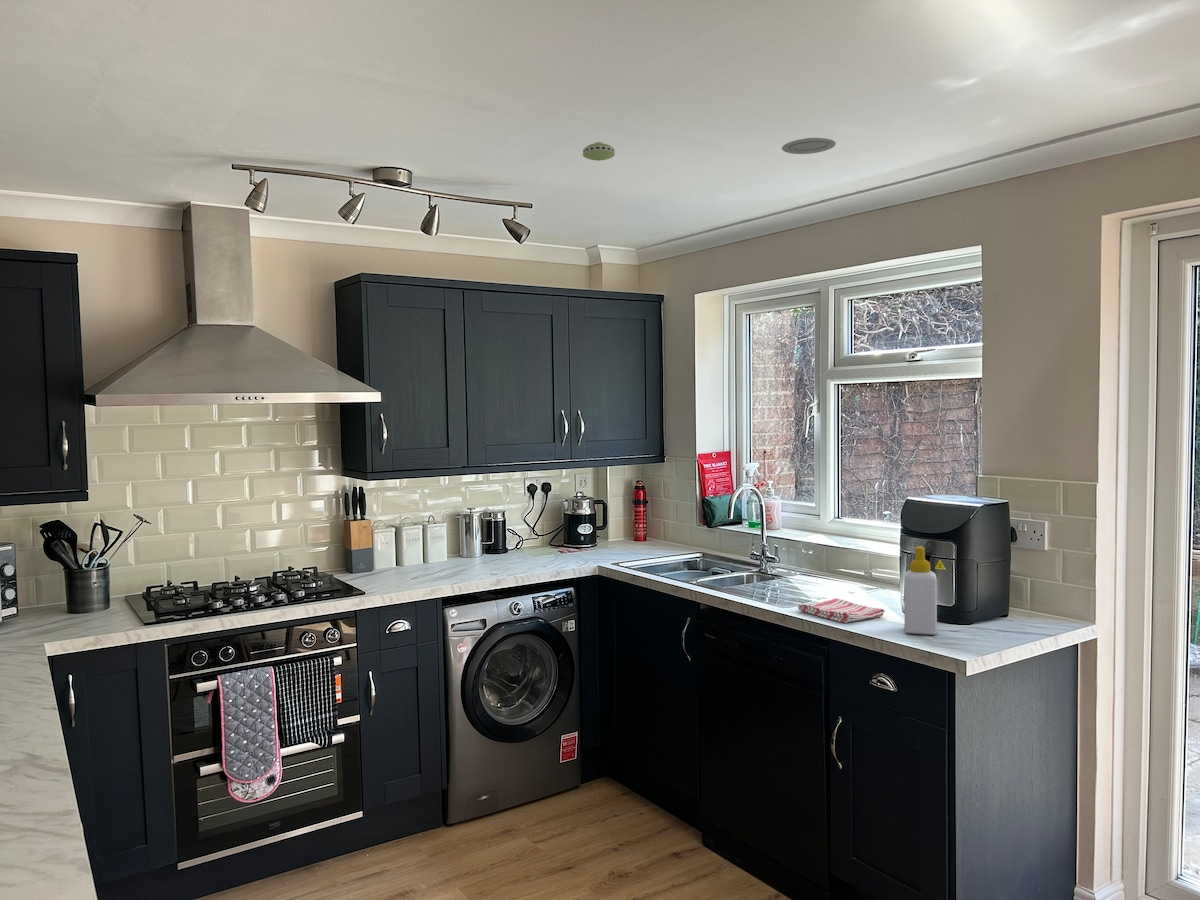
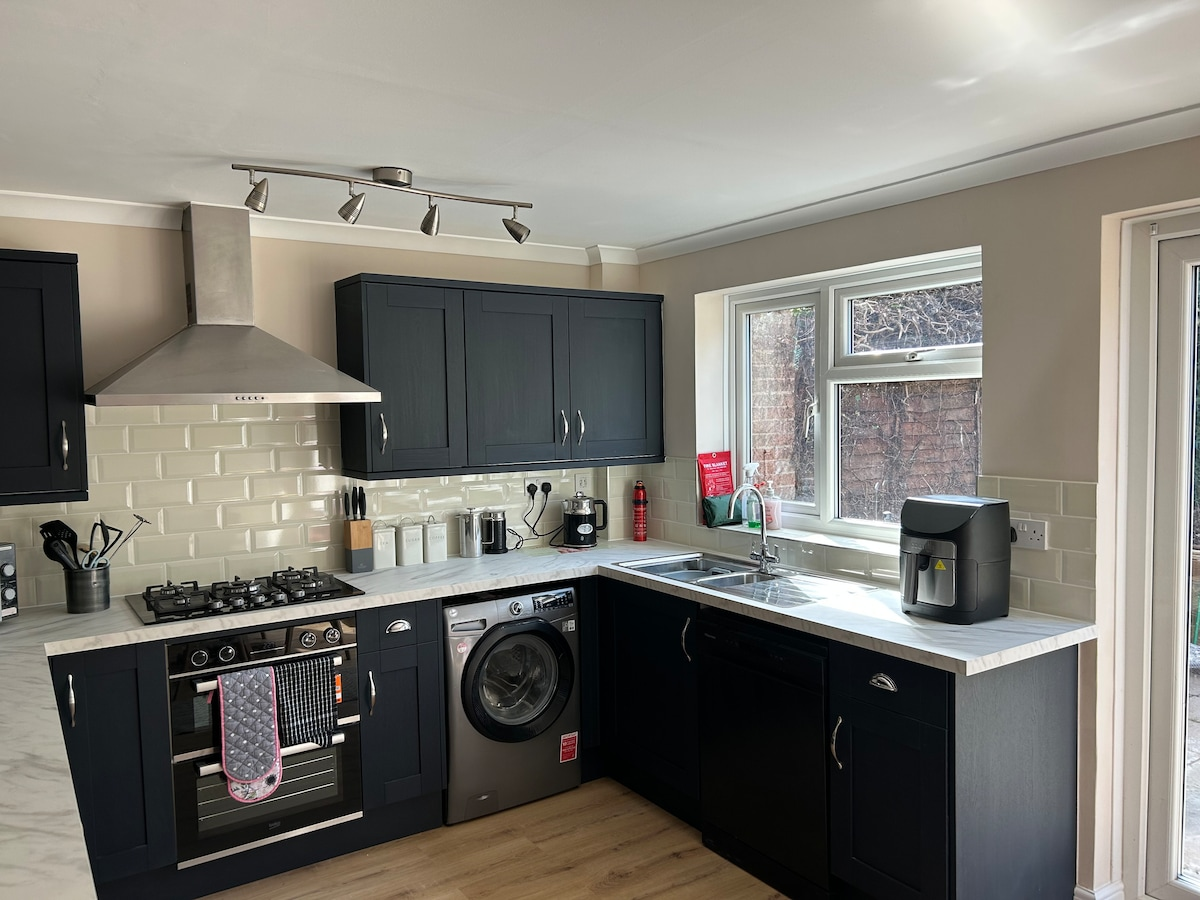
- dish towel (840, 608)
- smoke detector (598, 151)
- soap bottle (920, 589)
- recessed light (808, 142)
